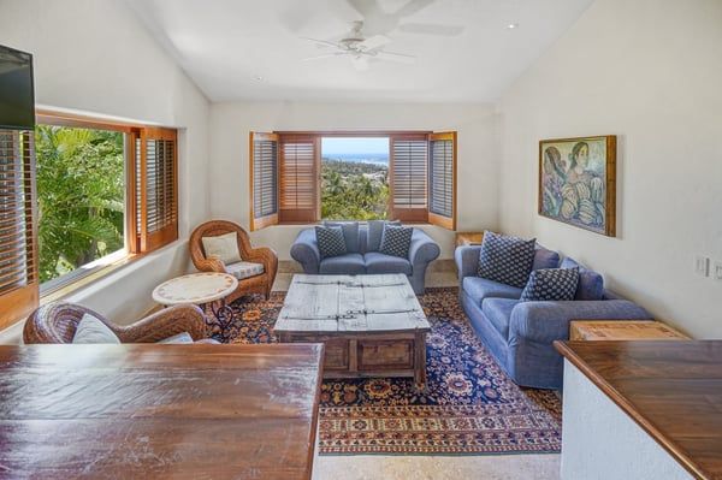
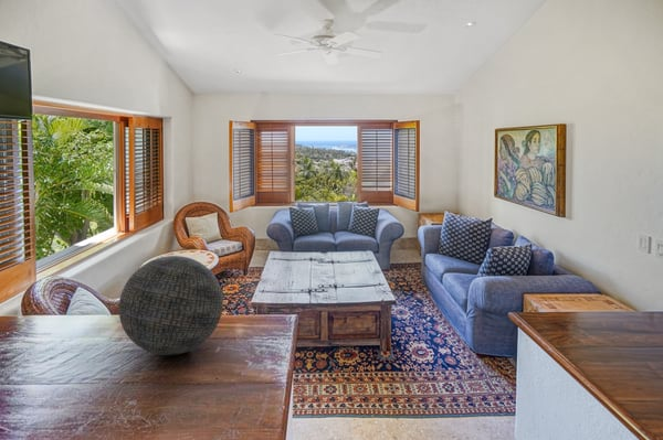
+ decorative orb (172, 304)
